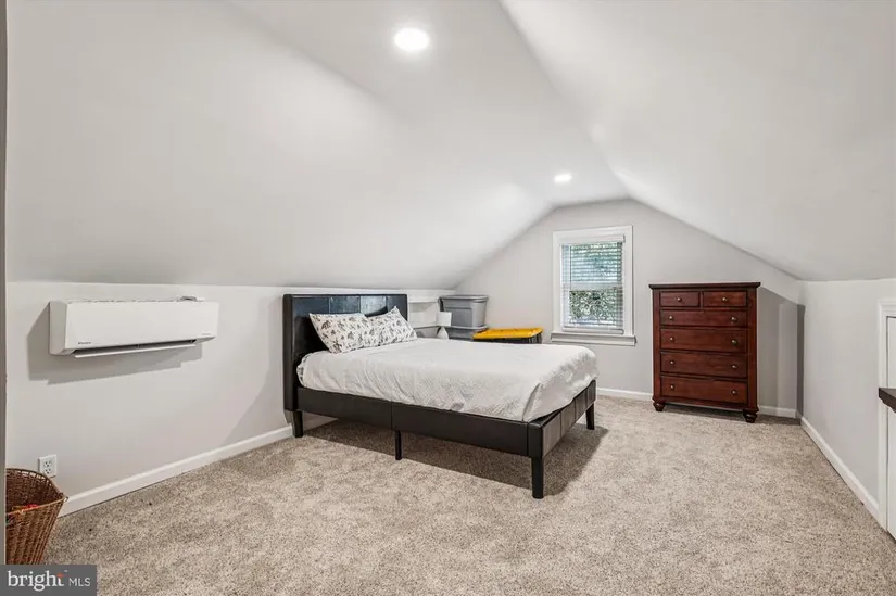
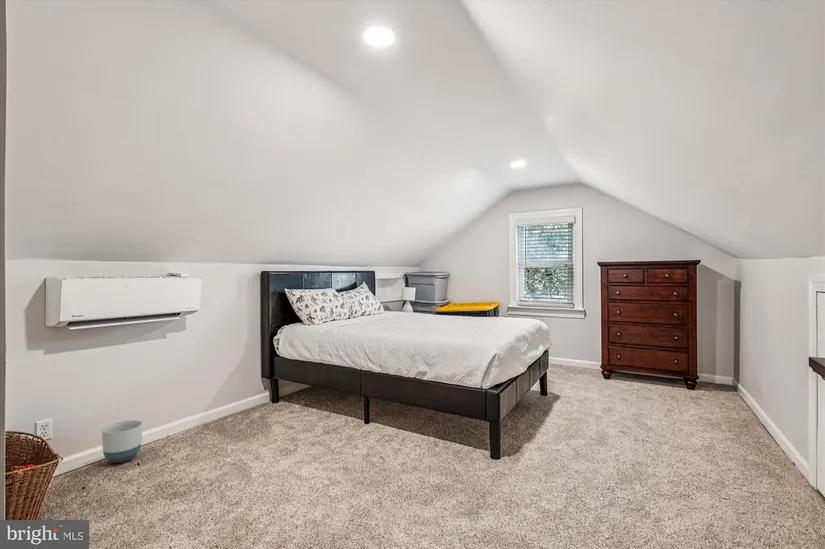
+ planter (122, 443)
